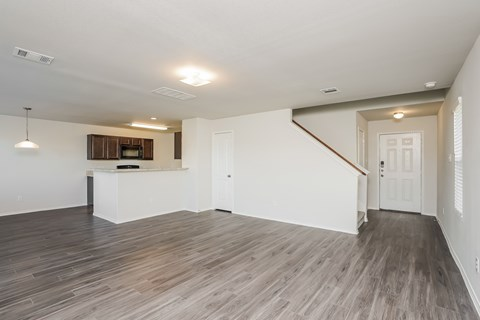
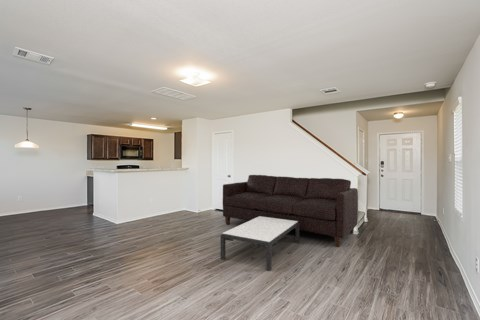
+ coffee table (263, 238)
+ sofa (284, 203)
